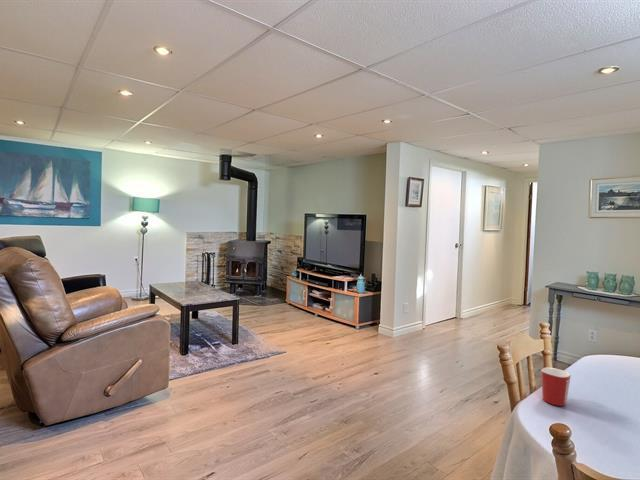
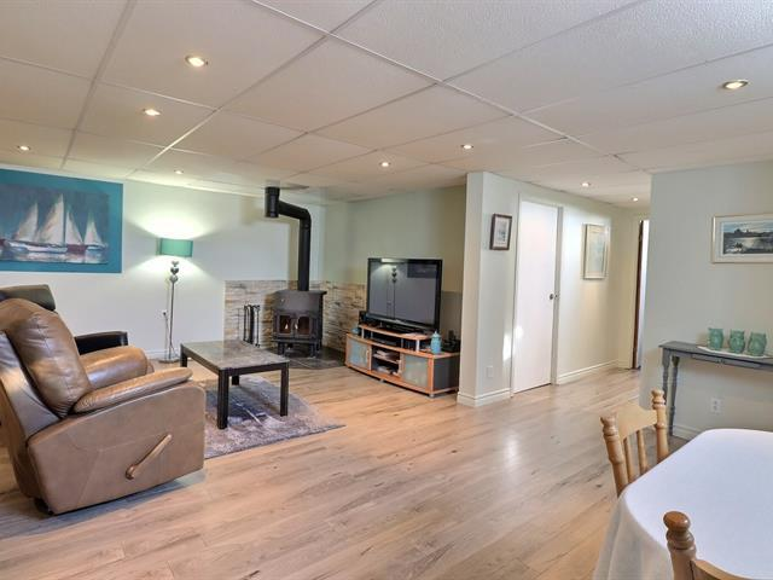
- mug (557, 385)
